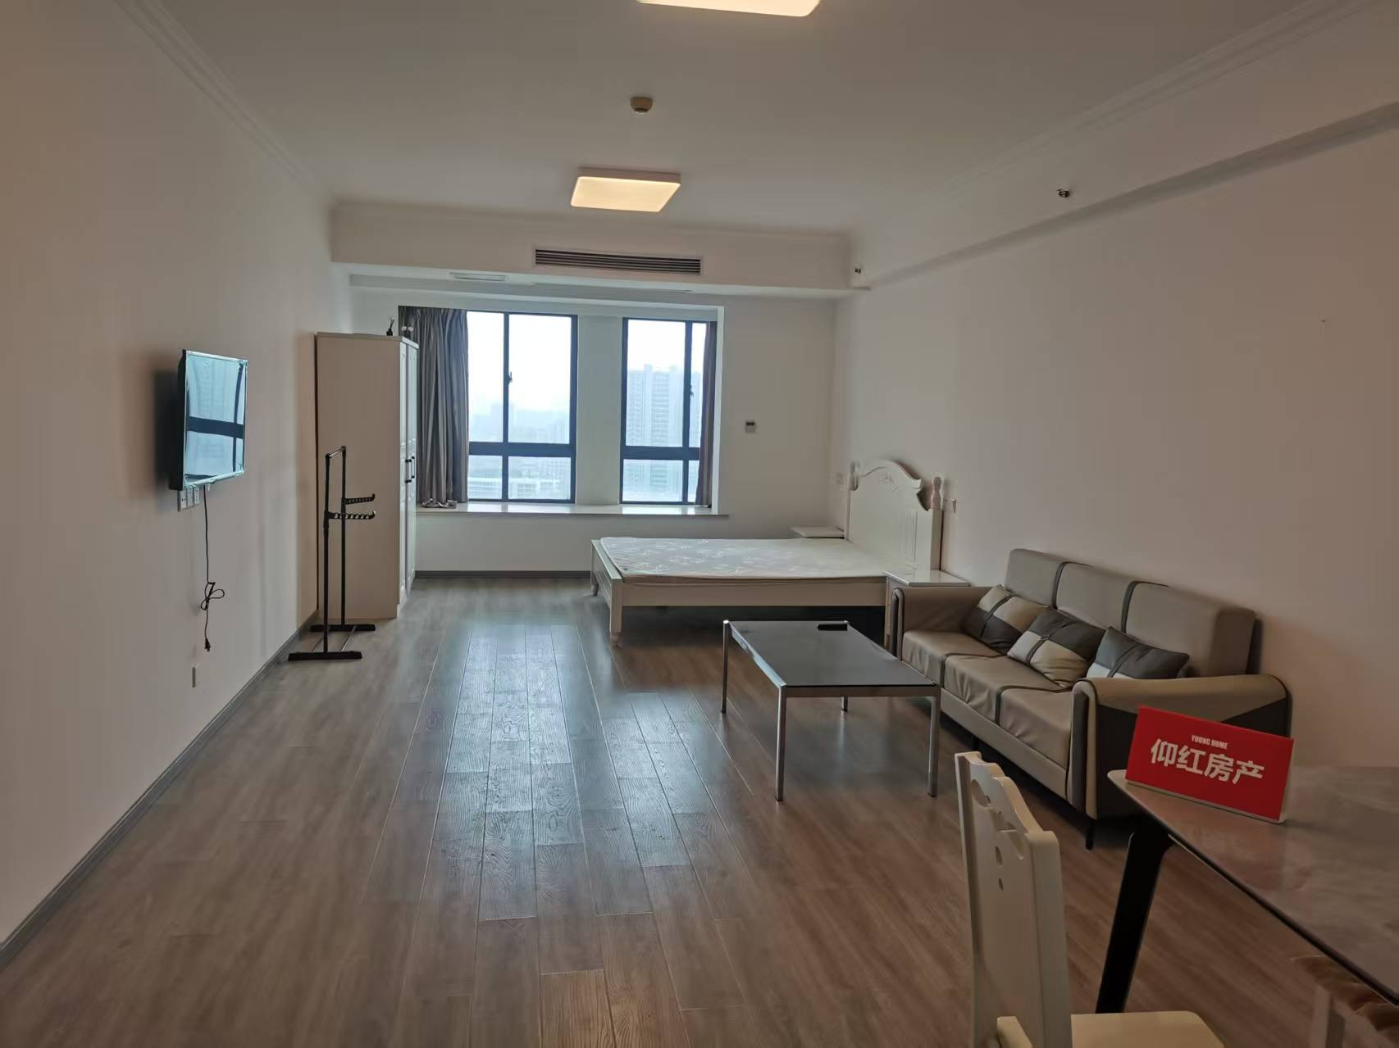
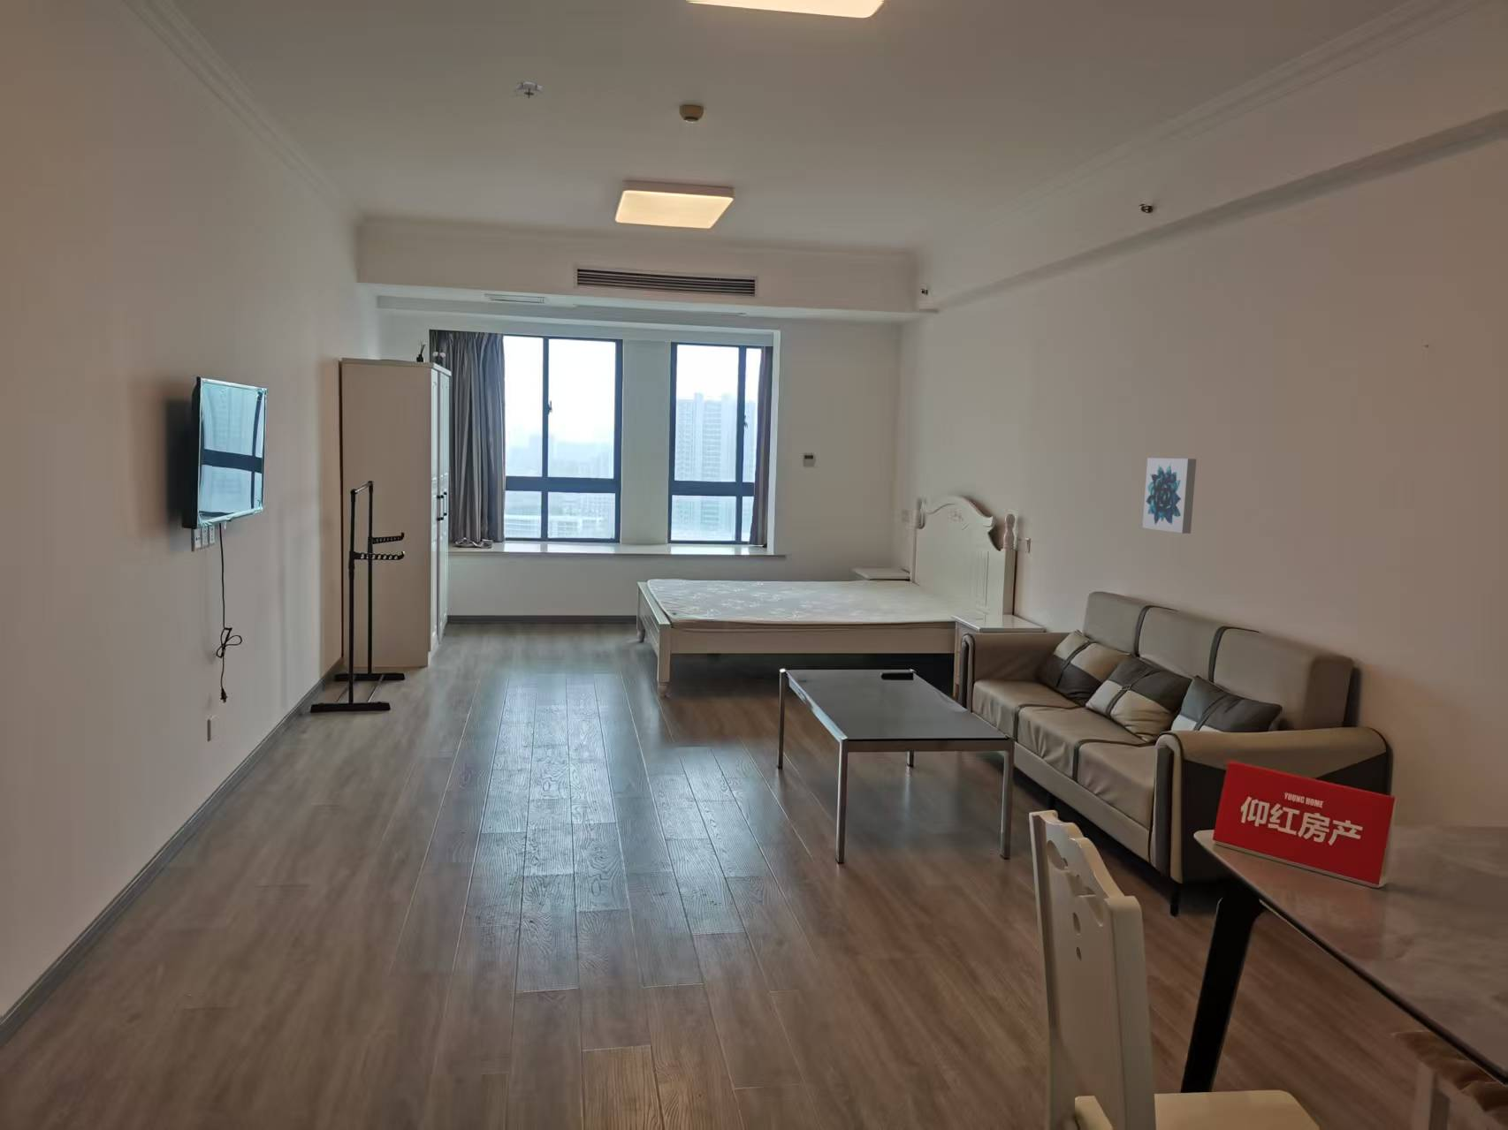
+ smoke detector (527, 89)
+ wall art (1167, 494)
